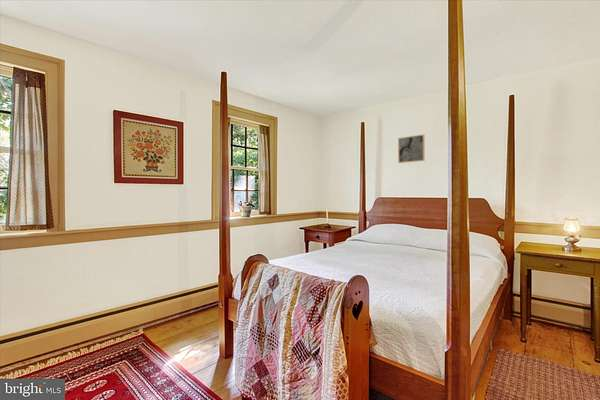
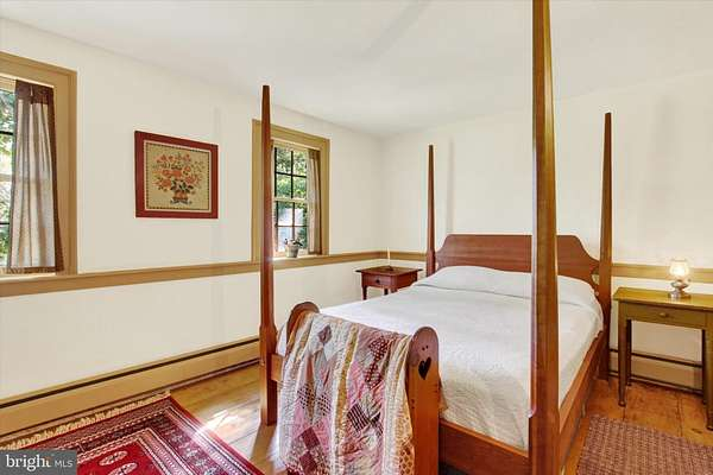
- wall art (411, 149)
